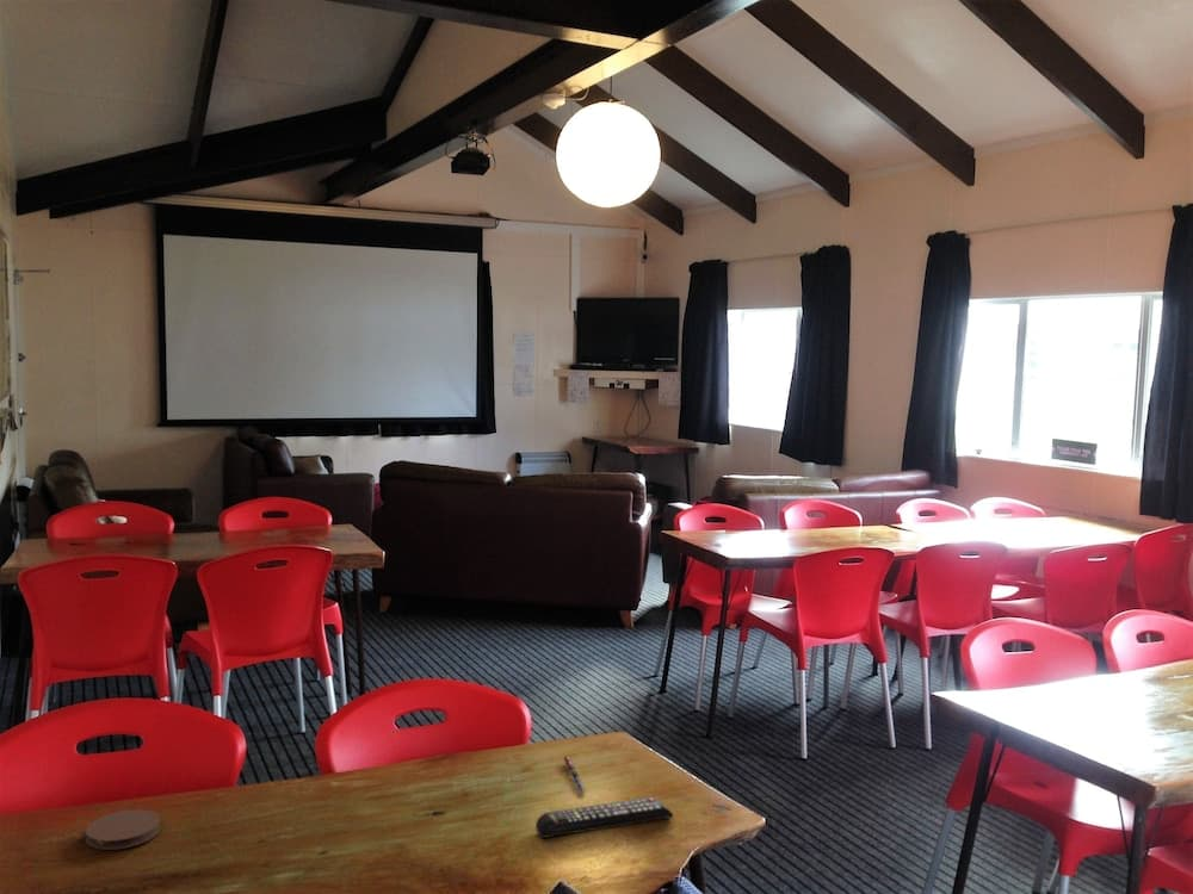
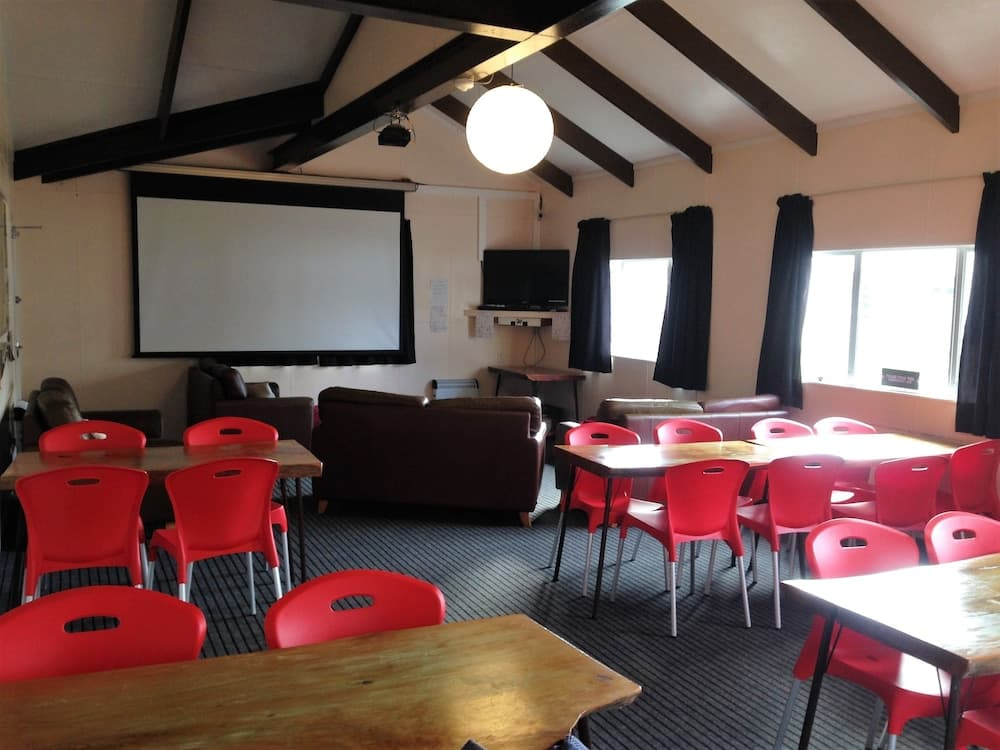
- remote control (605, 817)
- pen (574, 772)
- coaster (123, 828)
